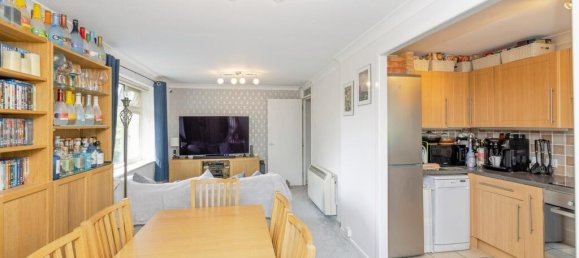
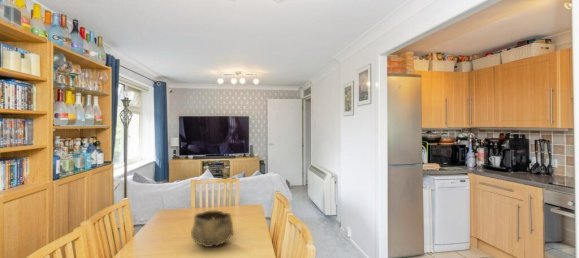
+ decorative bowl (212, 229)
